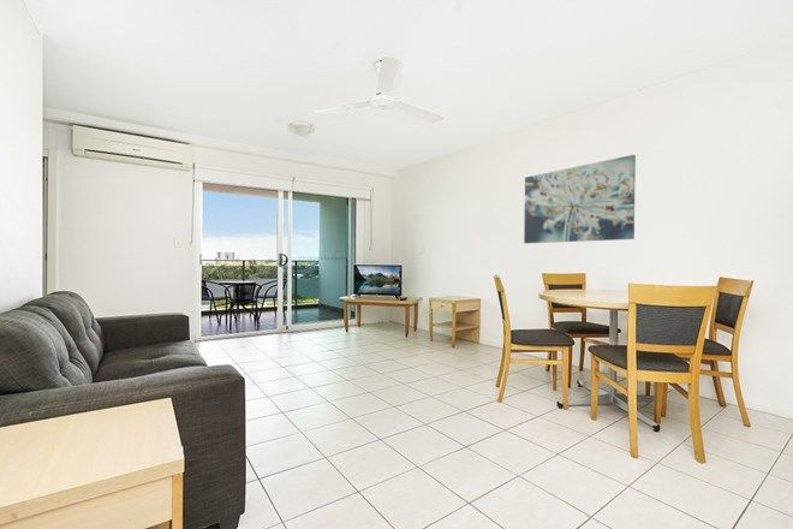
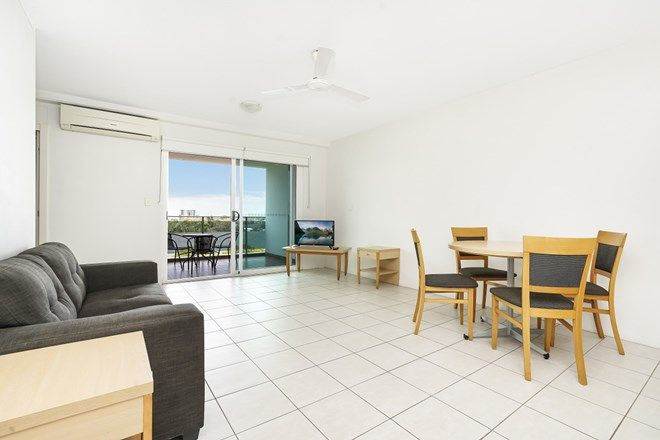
- wall art (572, 204)
